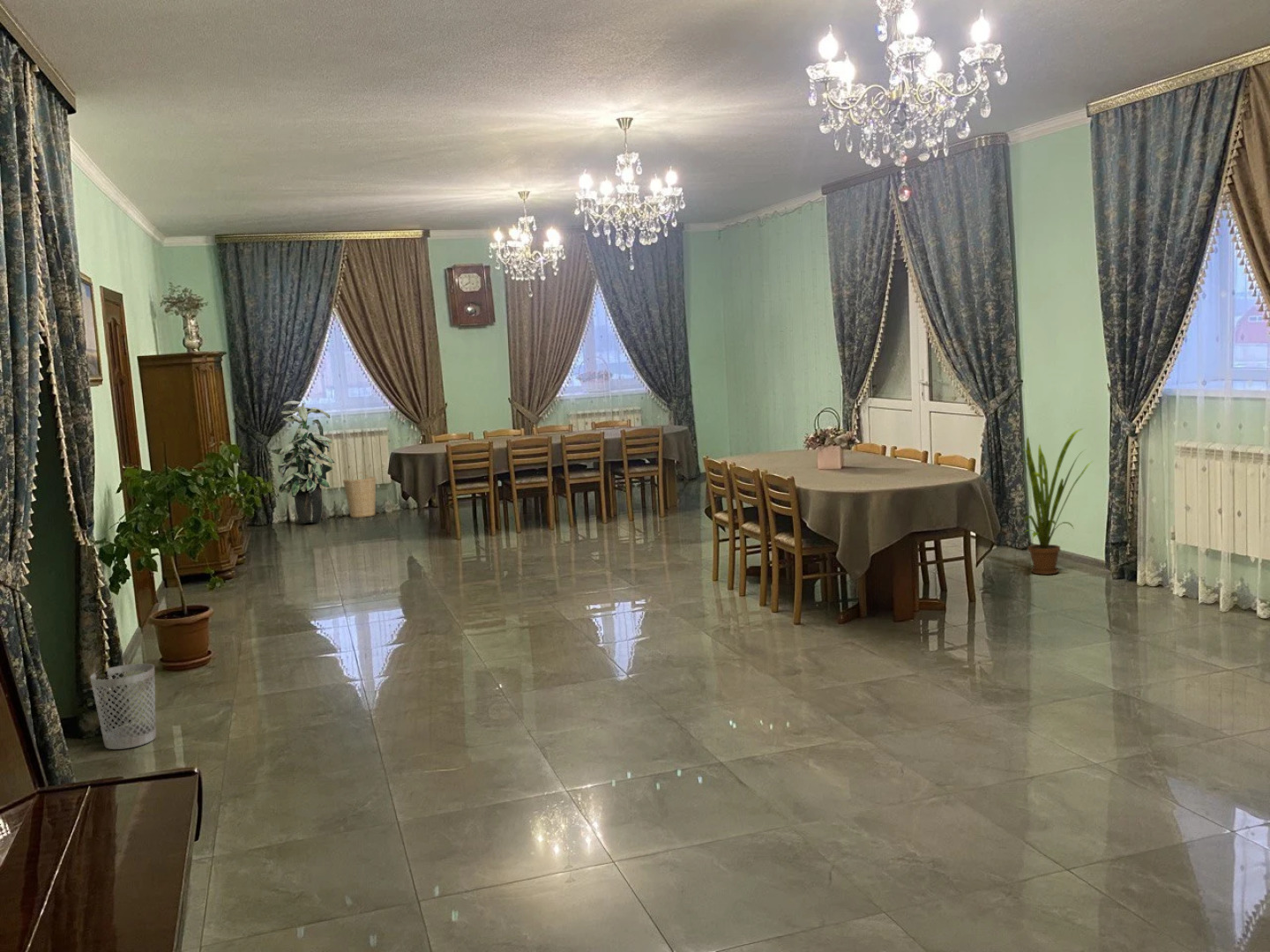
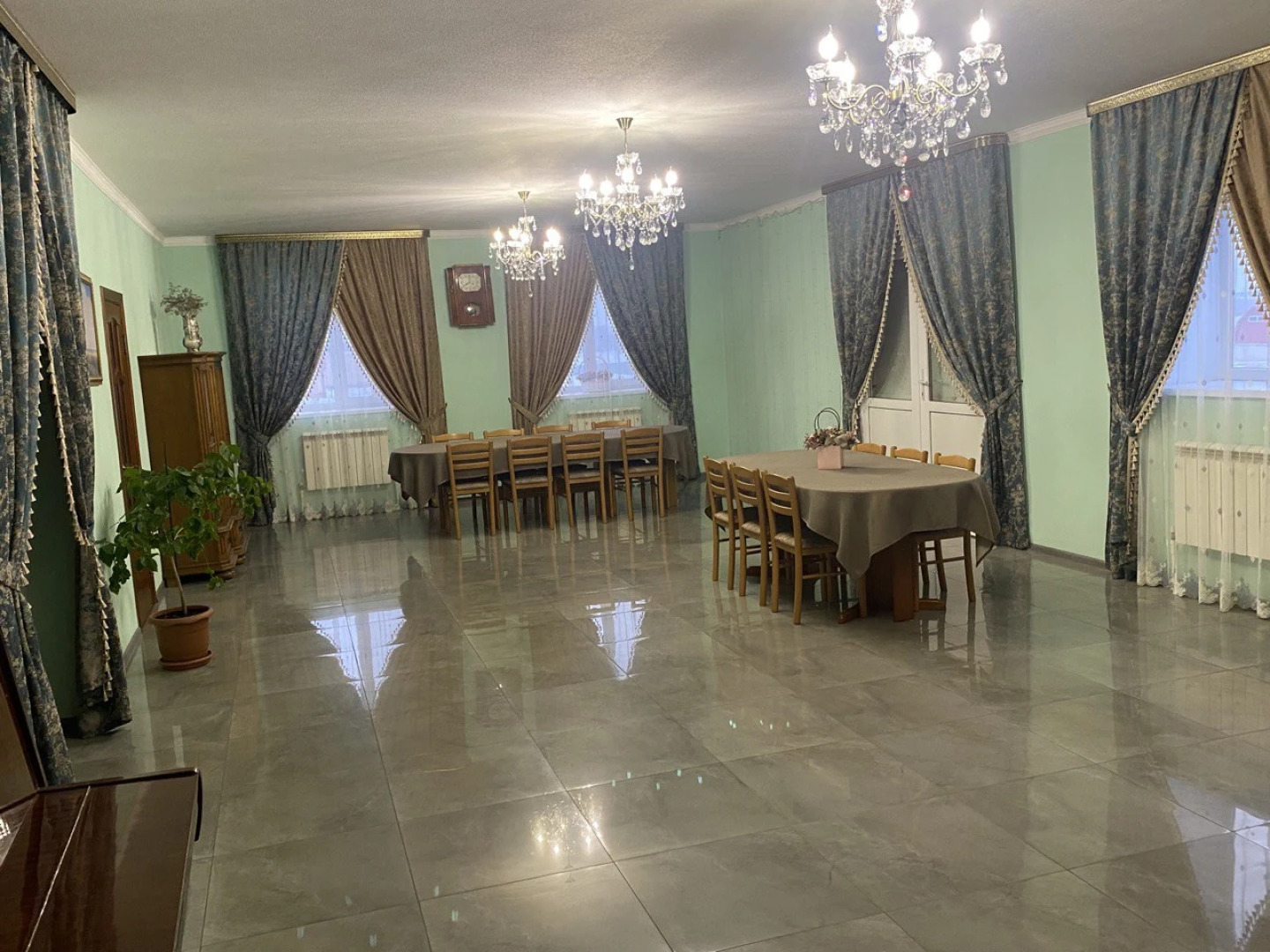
- wastebasket (126, 706)
- house plant (1047, 502)
- basket (361, 494)
- indoor plant (303, 462)
